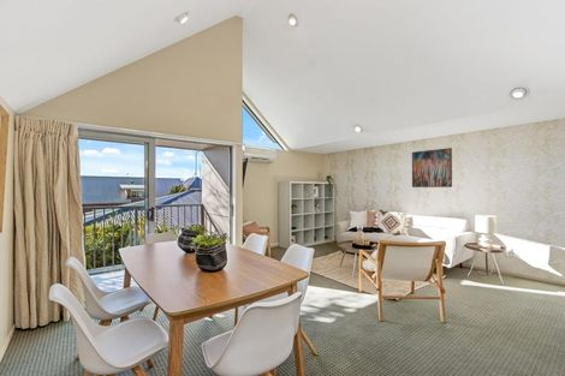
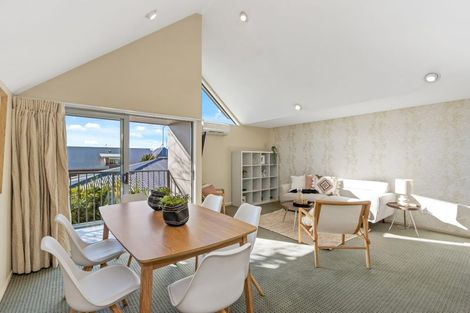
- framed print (430, 168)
